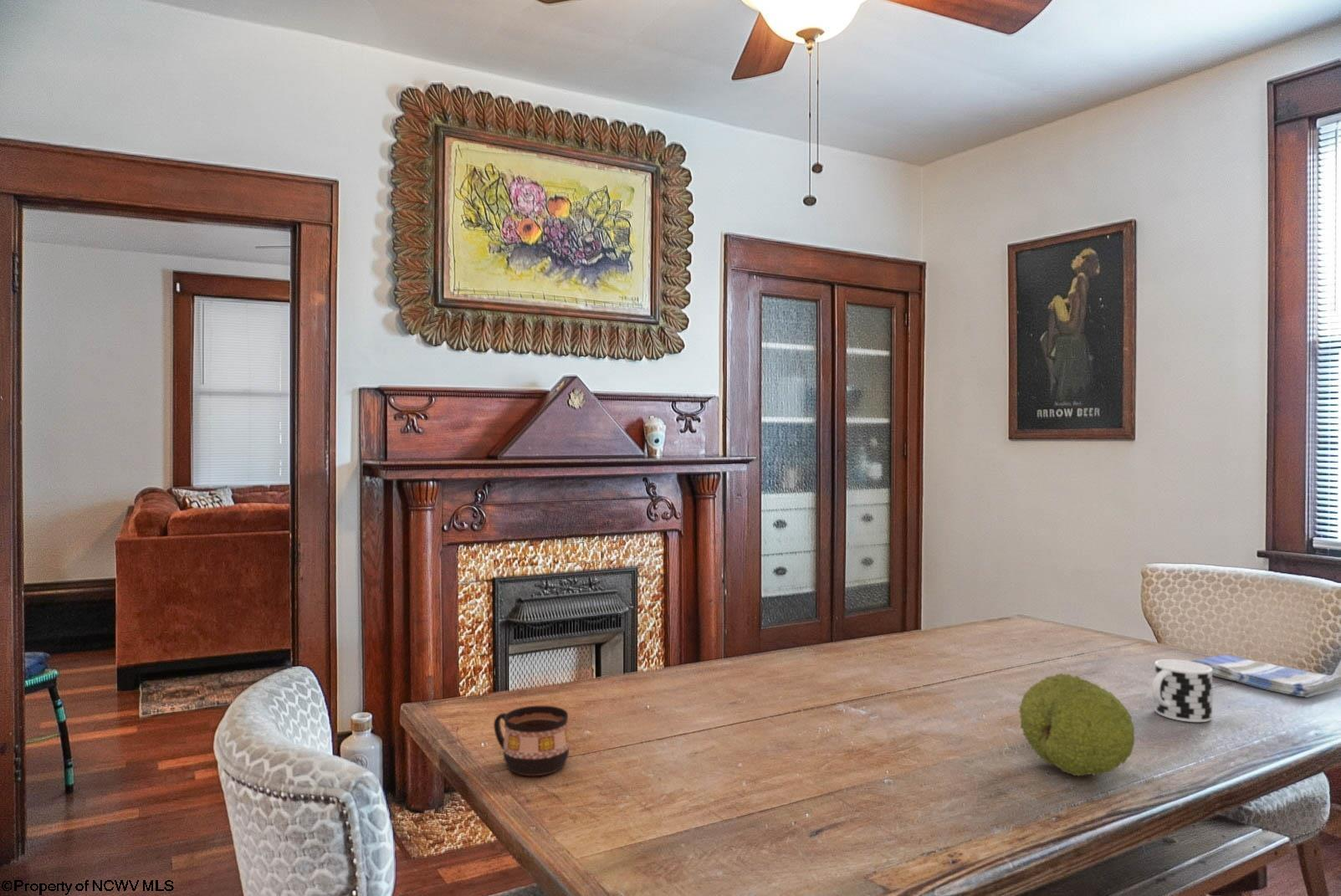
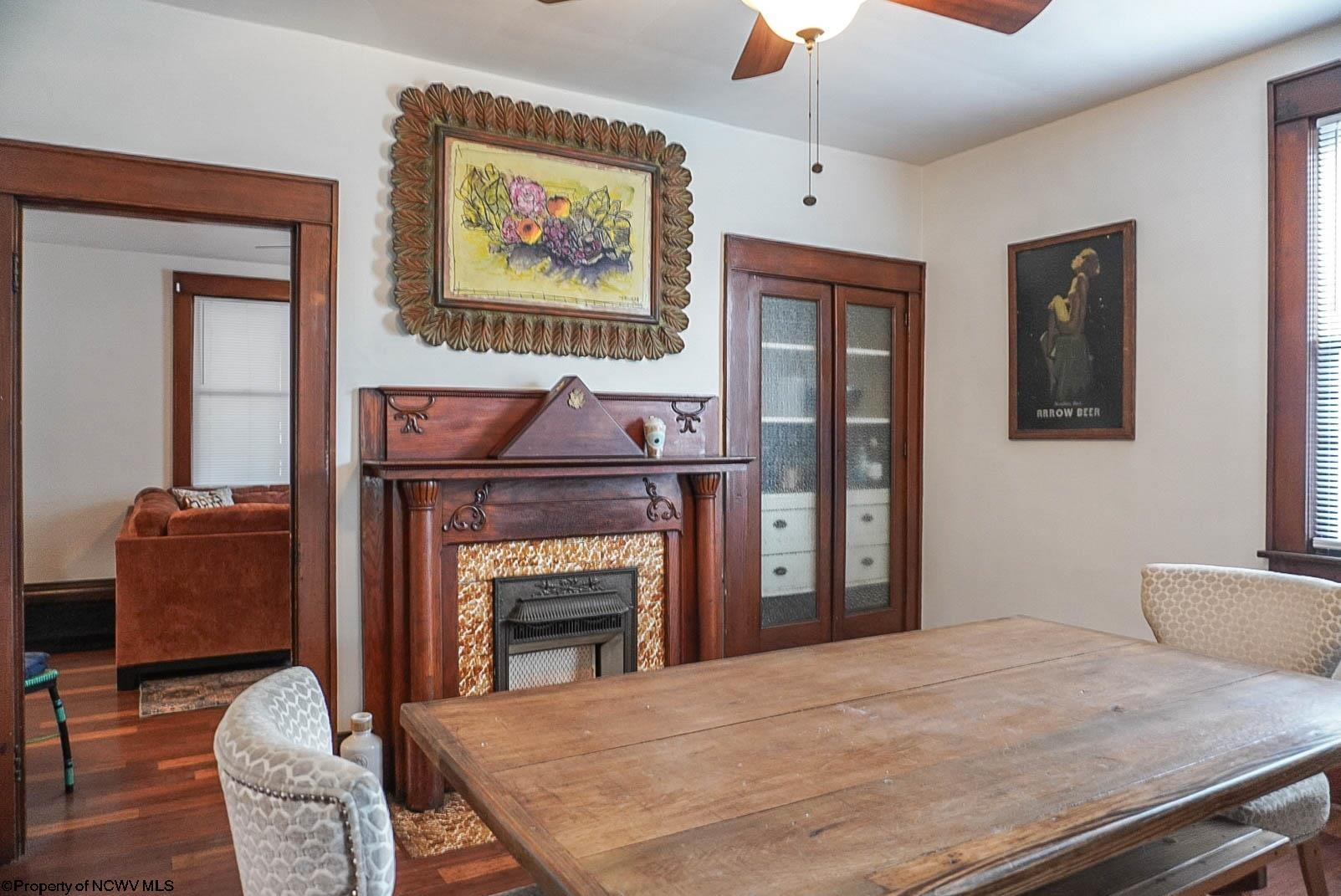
- fruit (1076, 724)
- cup (535, 740)
- dish towel (1264, 672)
- cup (1177, 691)
